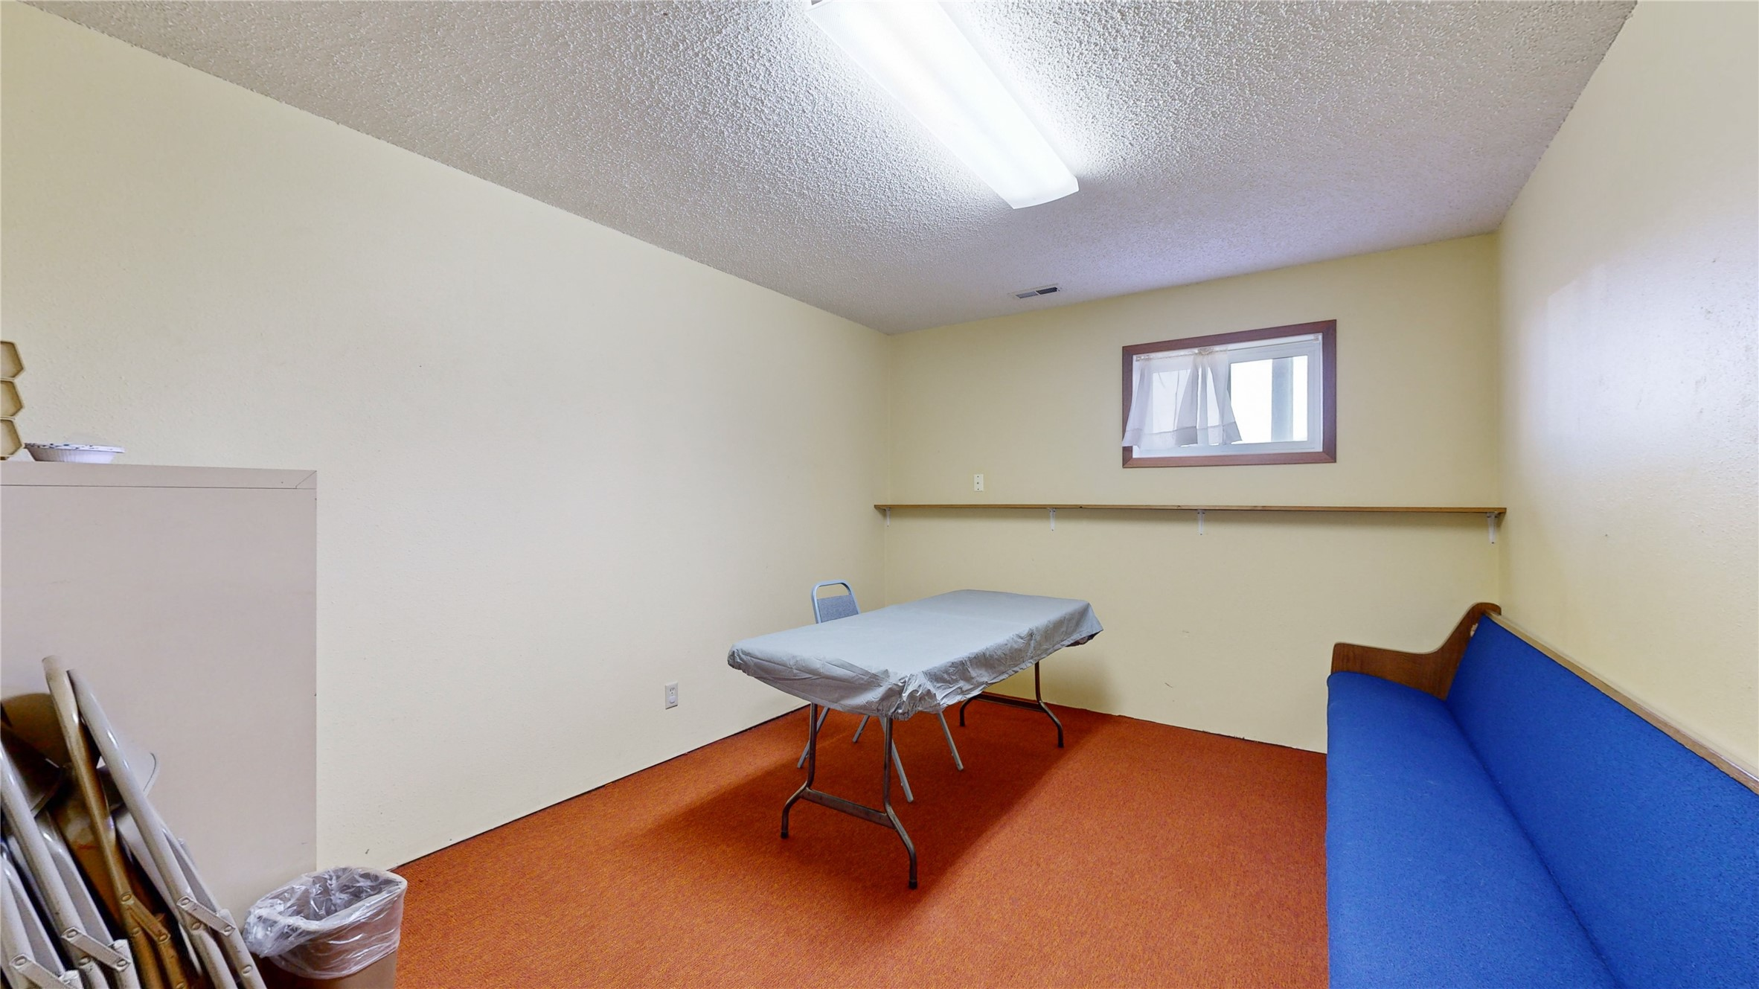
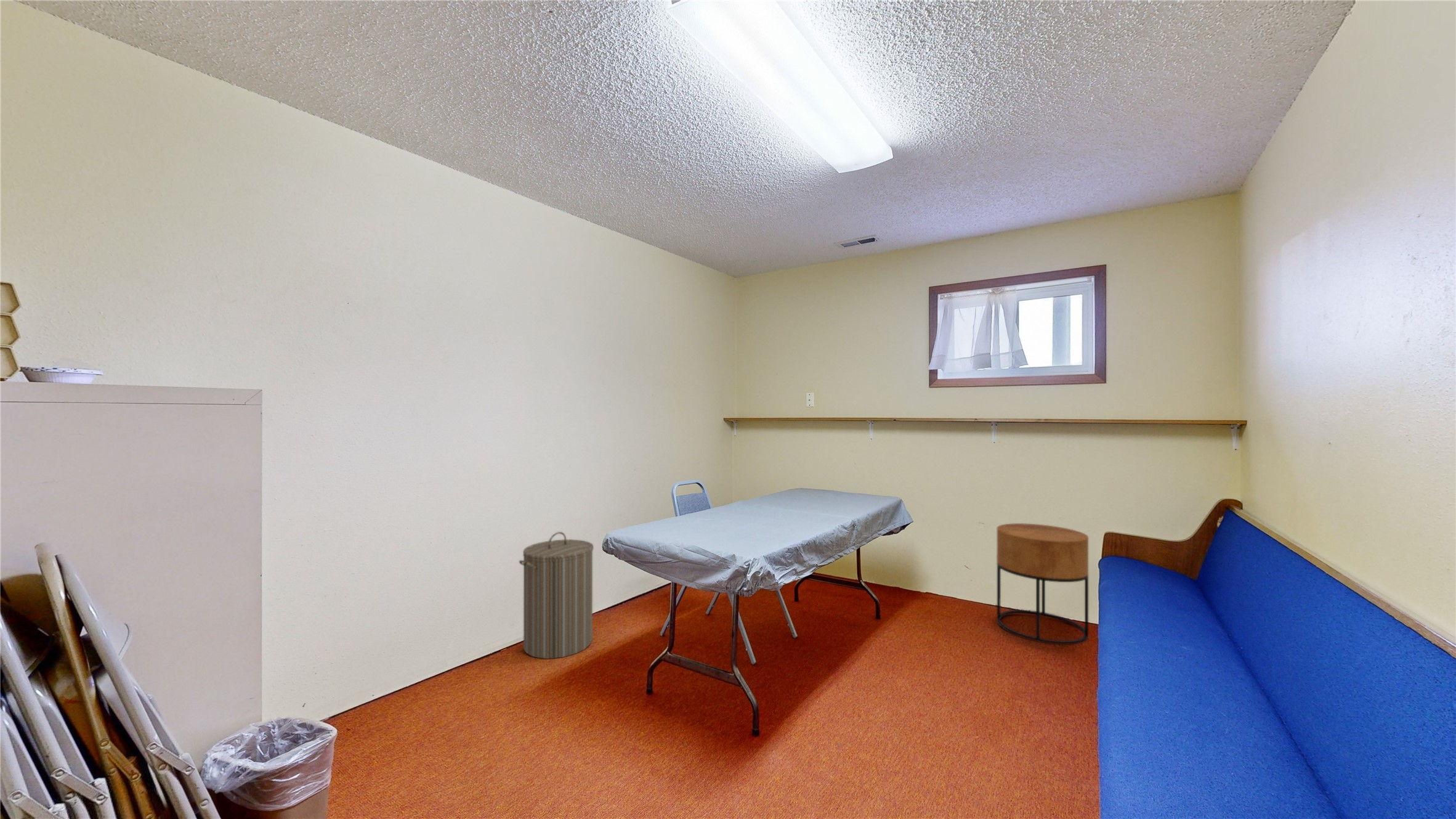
+ side table (1041, 579)
+ laundry hamper (559, 587)
